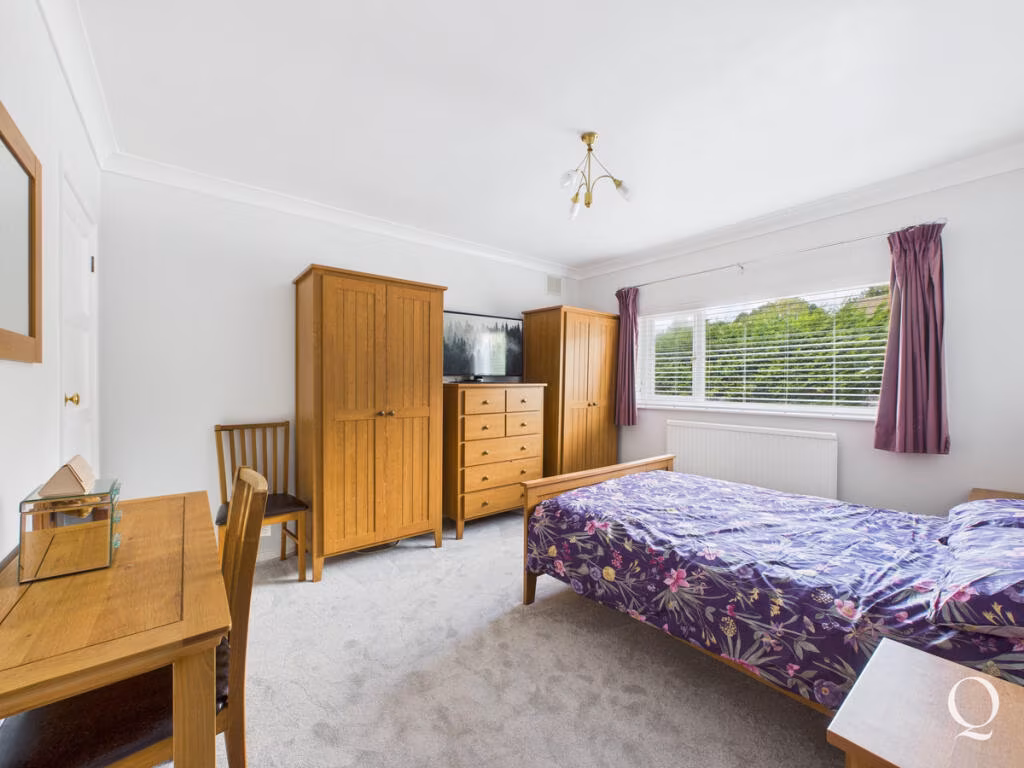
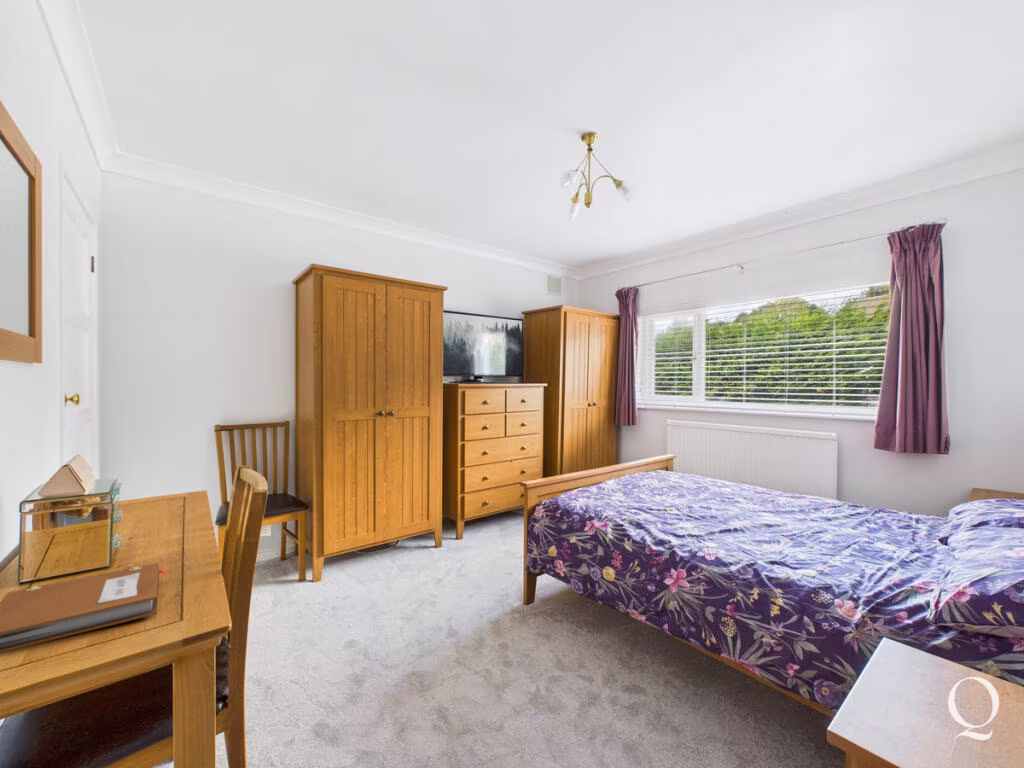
+ notebook (86, 600)
